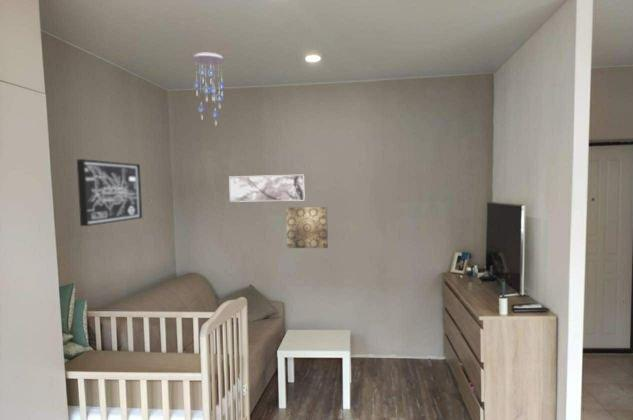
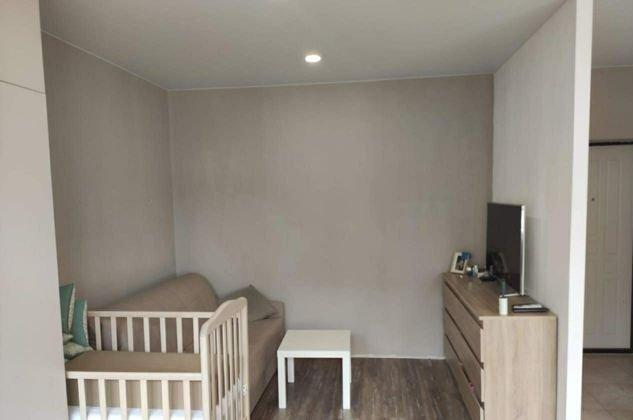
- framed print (266, 188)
- ceiling mobile (209, 91)
- wall art (113, 192)
- wall art (307, 227)
